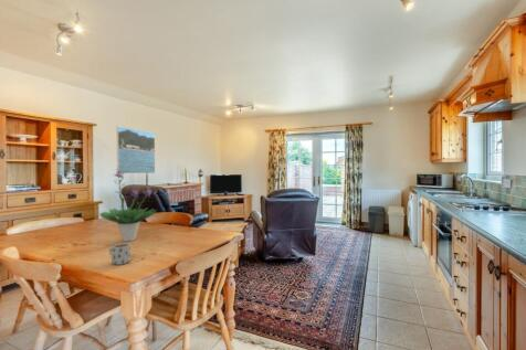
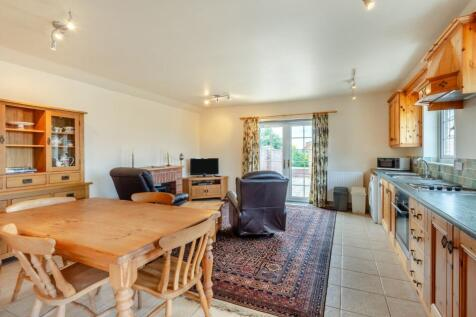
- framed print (137, 151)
- potted plant (130, 204)
- mug (118, 253)
